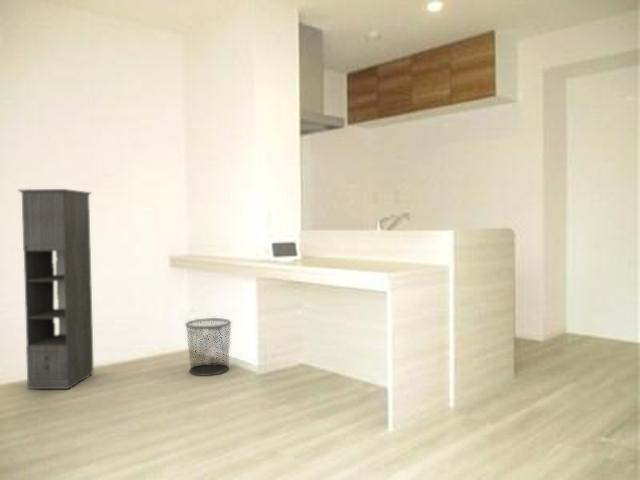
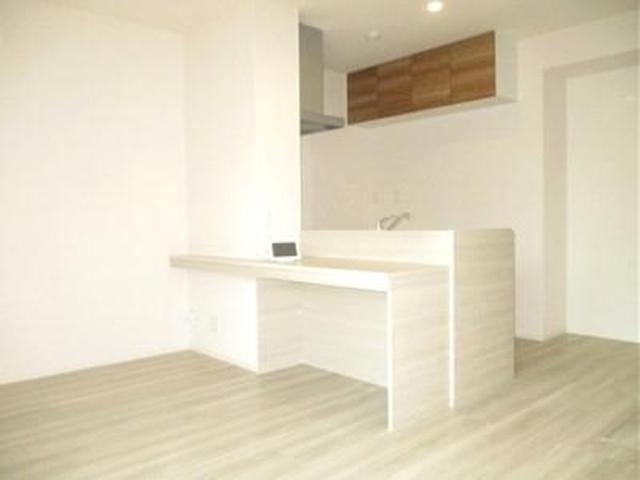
- storage cabinet (58, 286)
- waste bin (208, 346)
